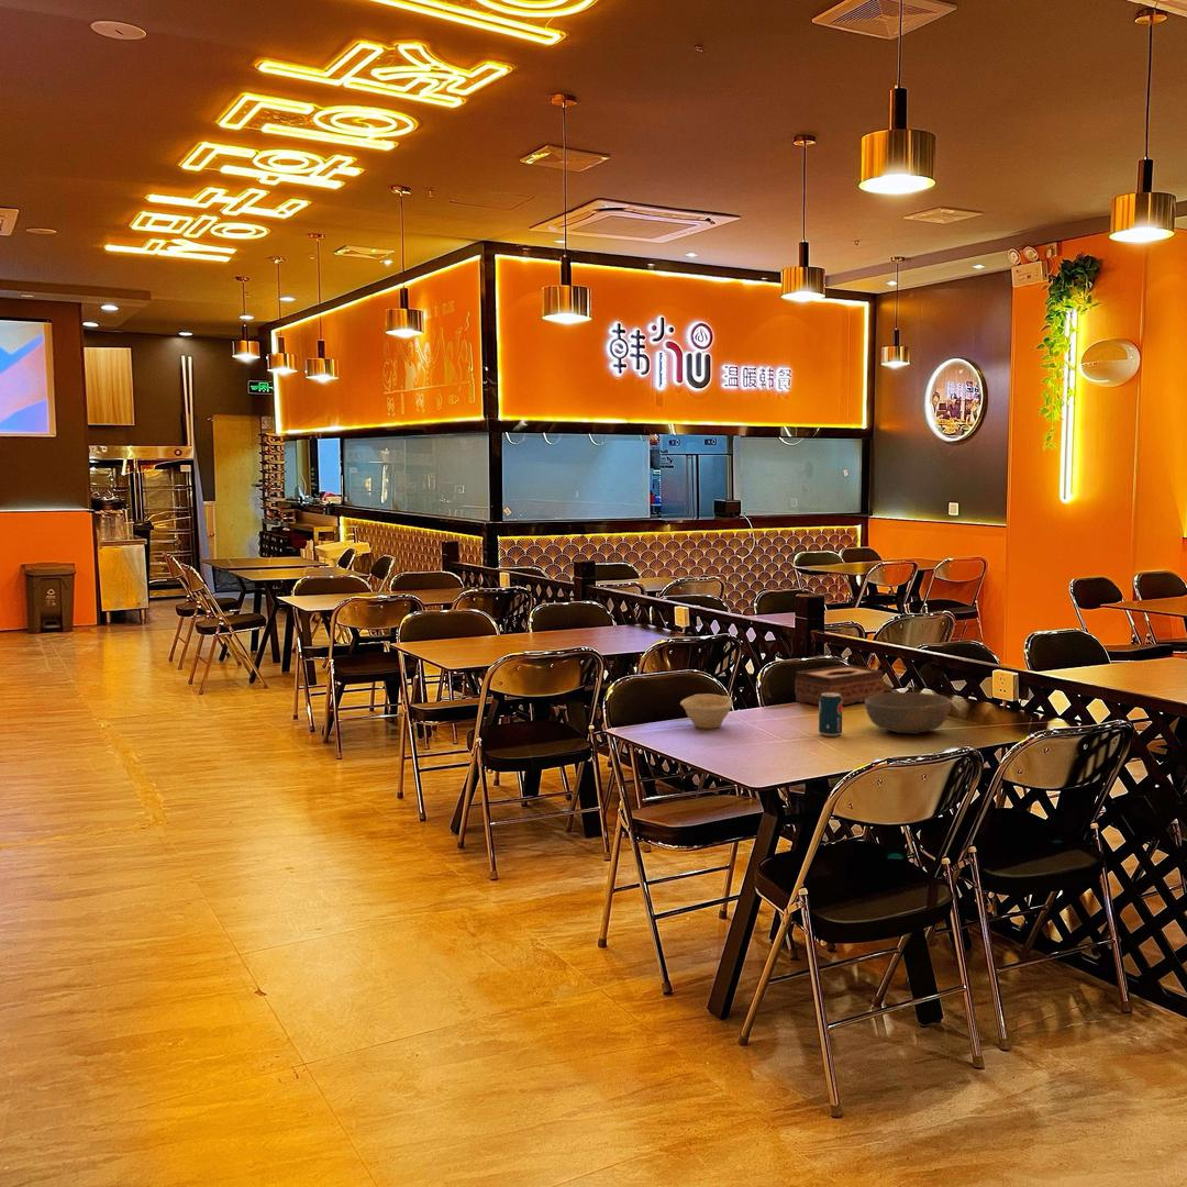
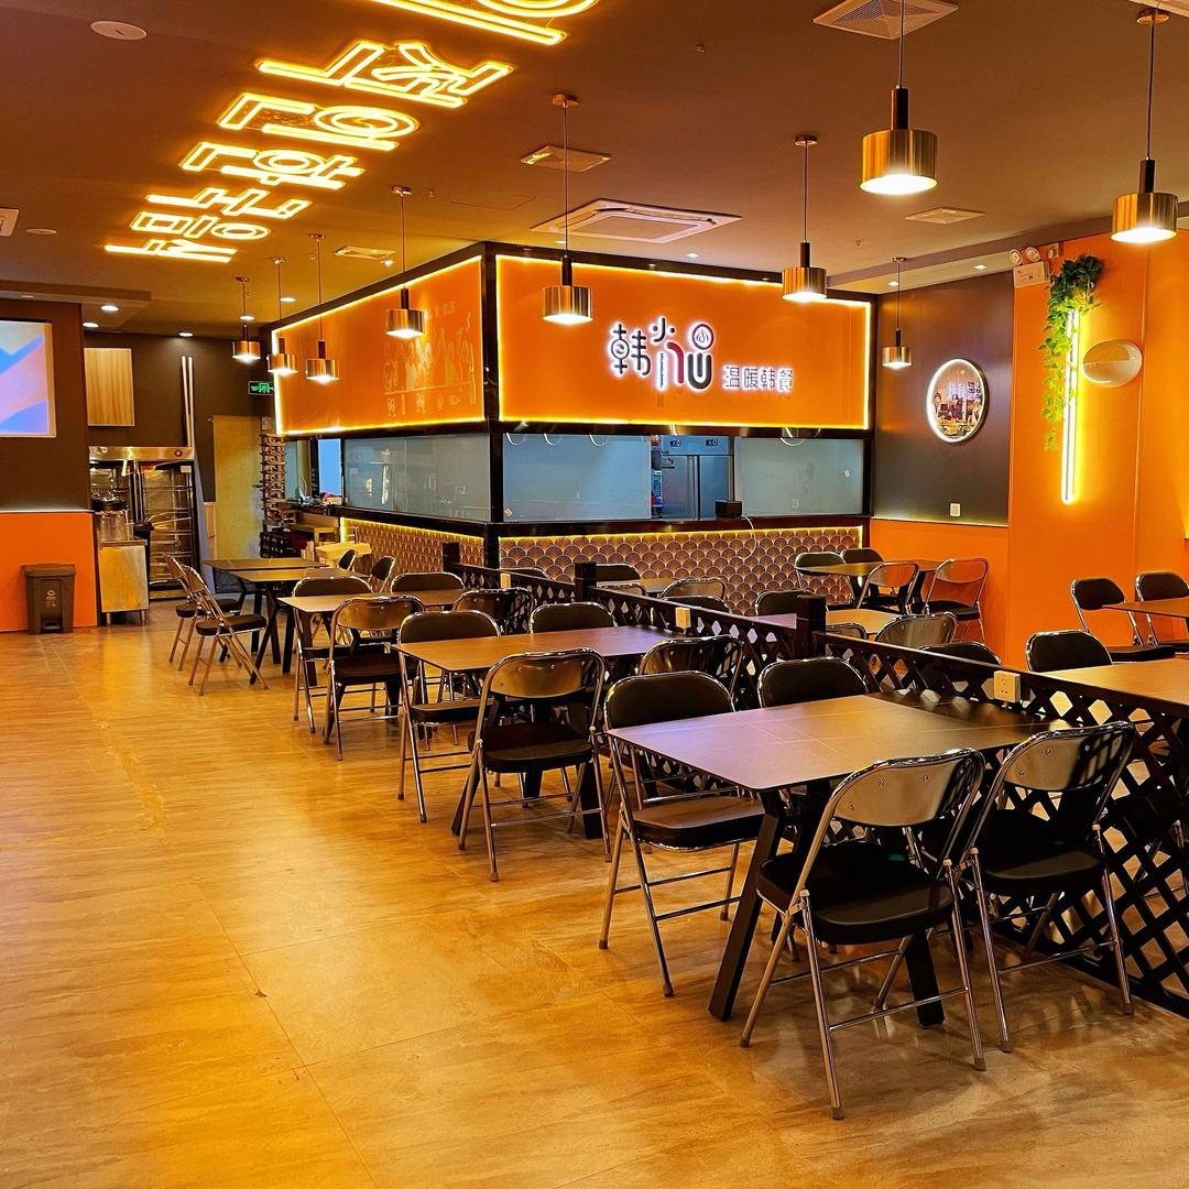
- beverage can (830, 713)
- bowl (906, 714)
- tissue box (839, 686)
- bowl (707, 712)
